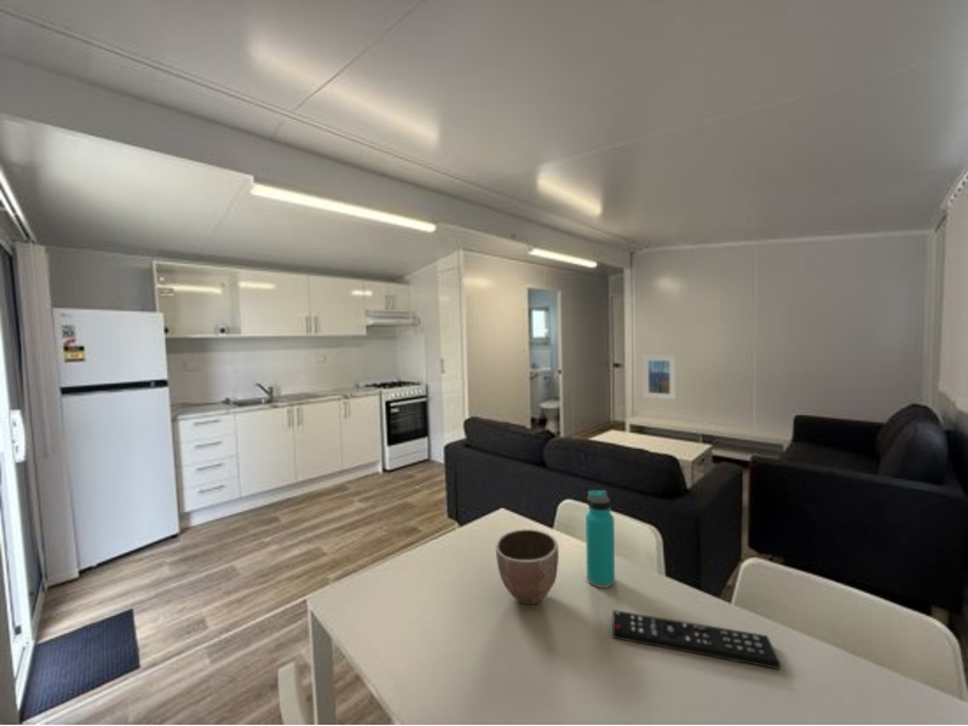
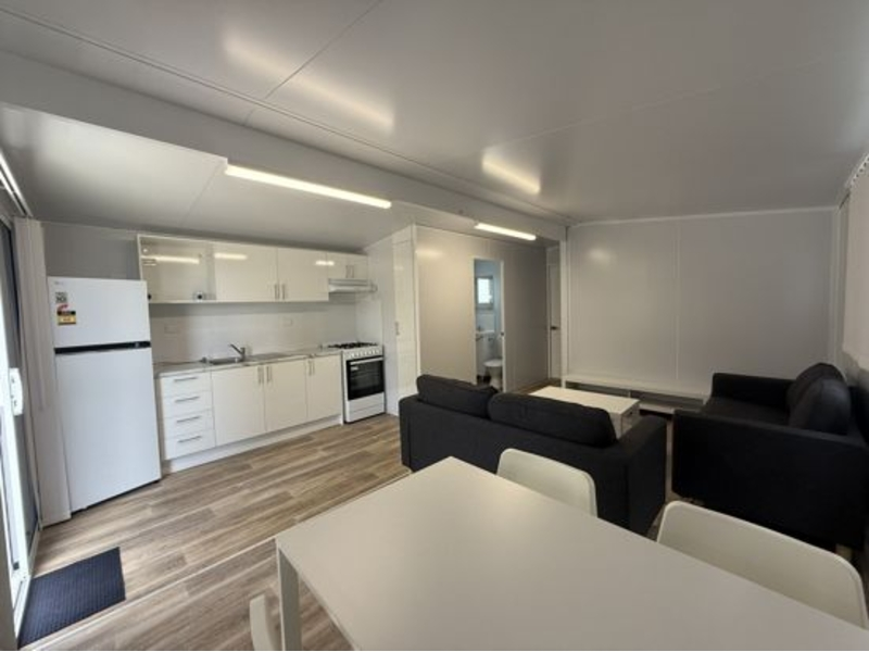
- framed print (658, 376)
- remote control (687, 635)
- decorative bowl (526, 570)
- water bottle (599, 536)
